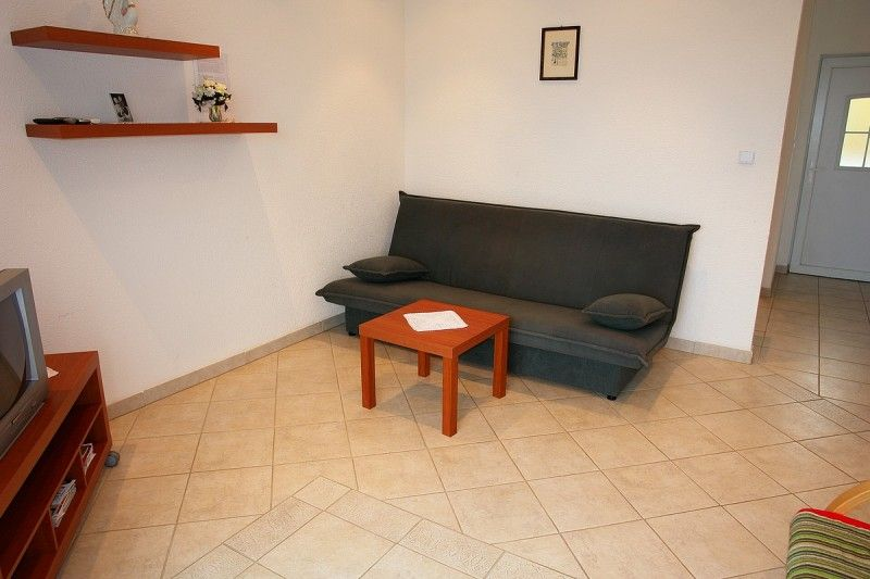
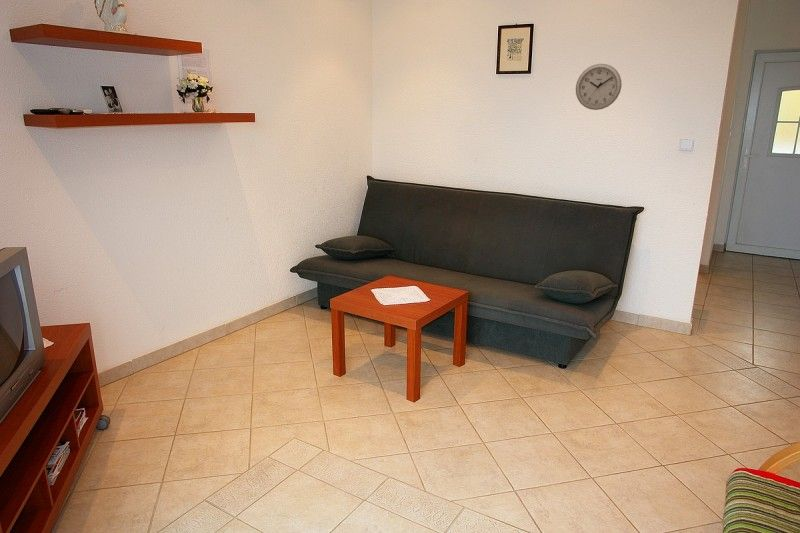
+ wall clock (597, 86)
